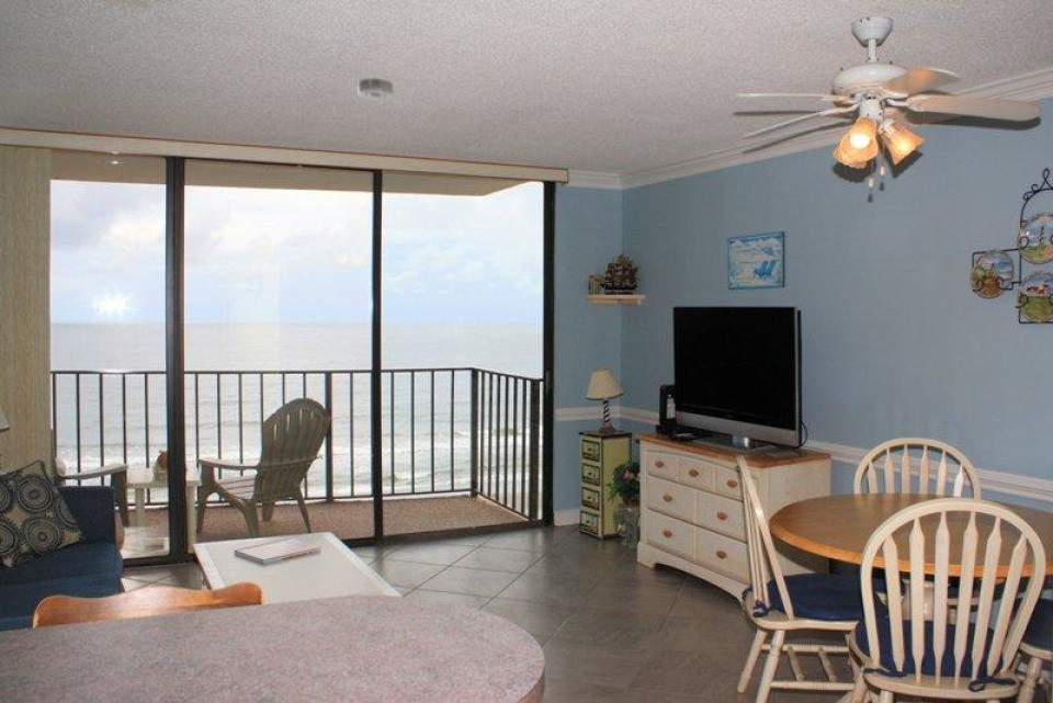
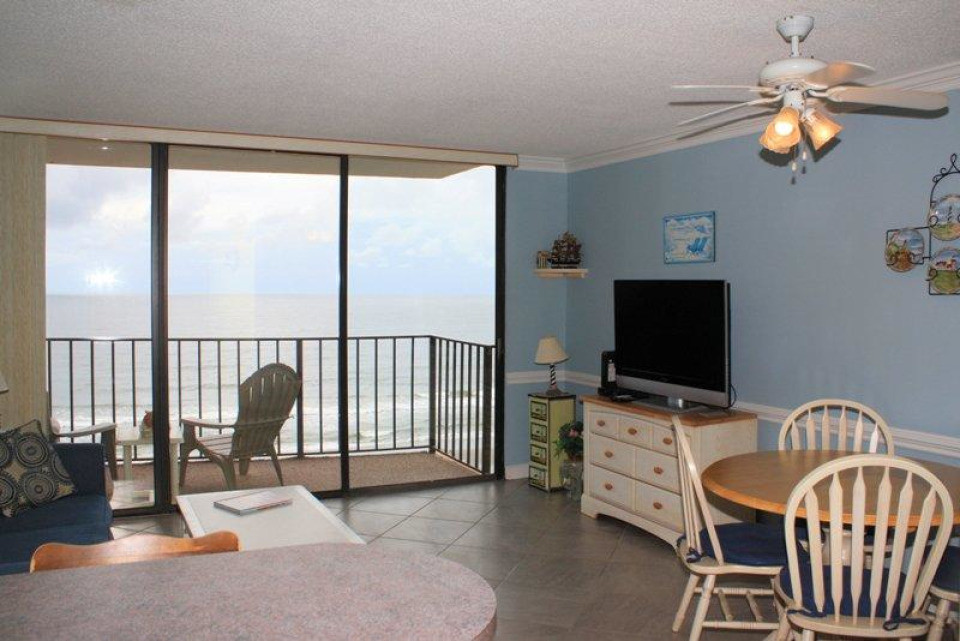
- smoke detector (375, 88)
